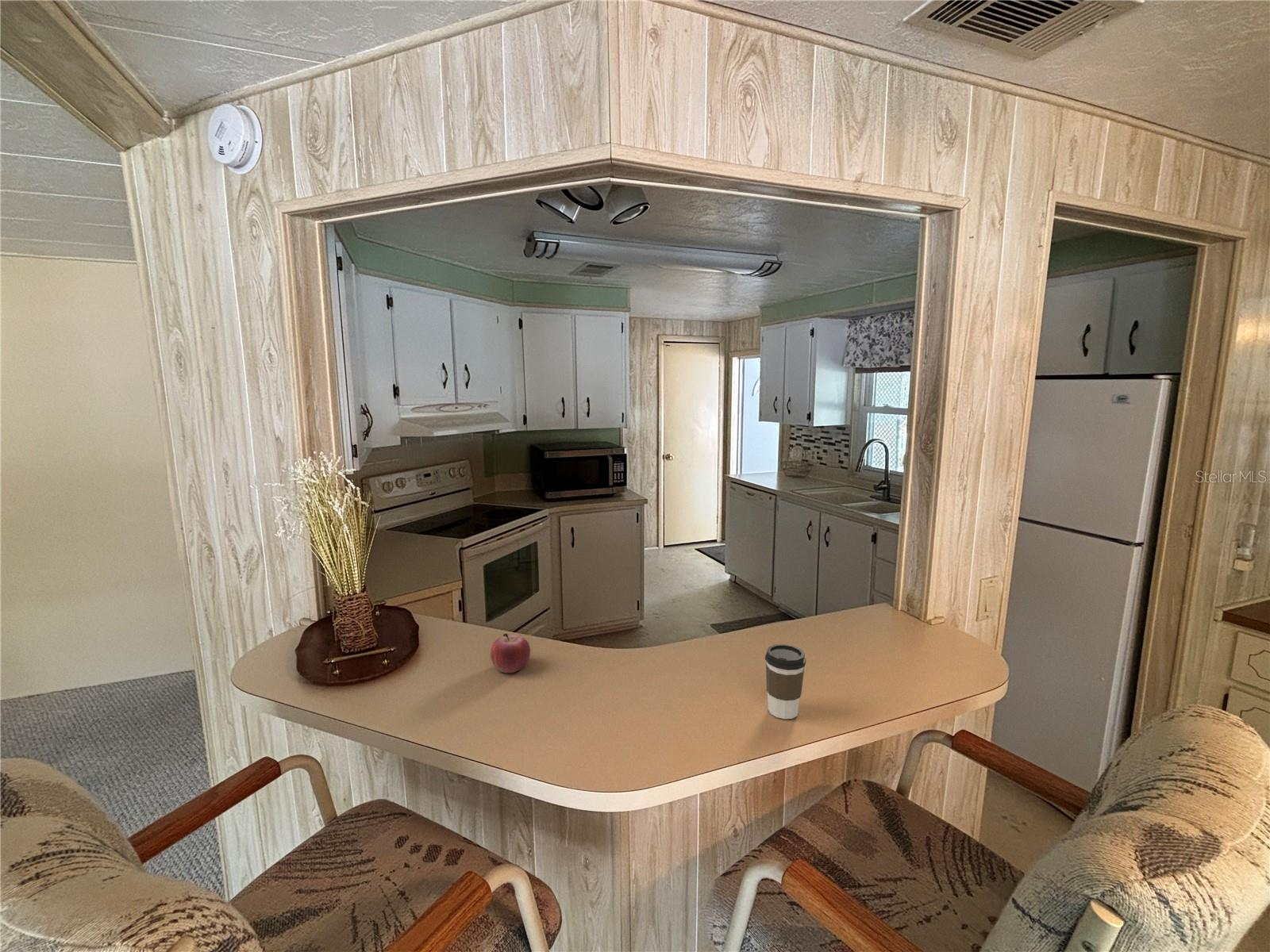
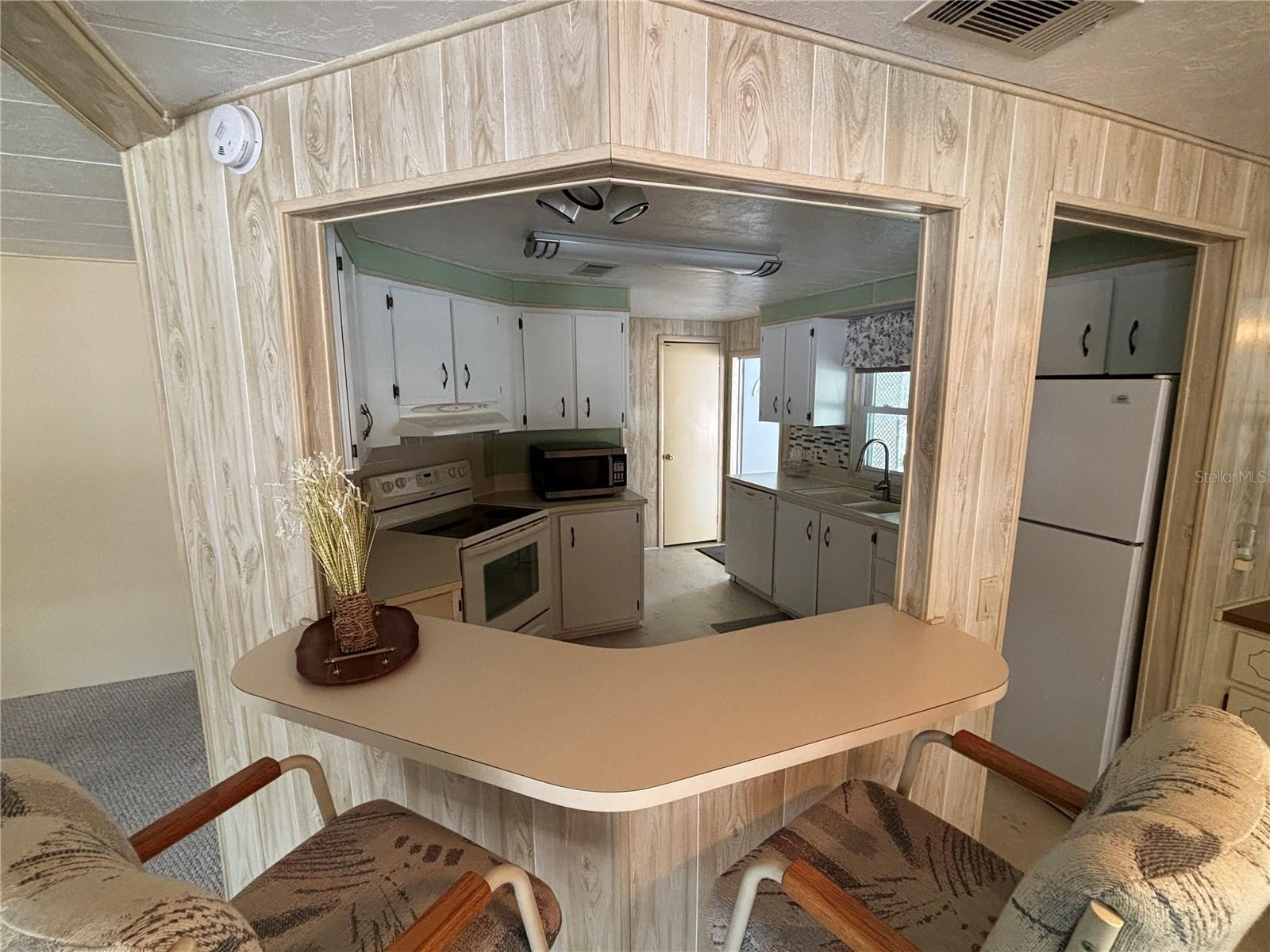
- fruit (510, 649)
- coffee cup (784, 681)
